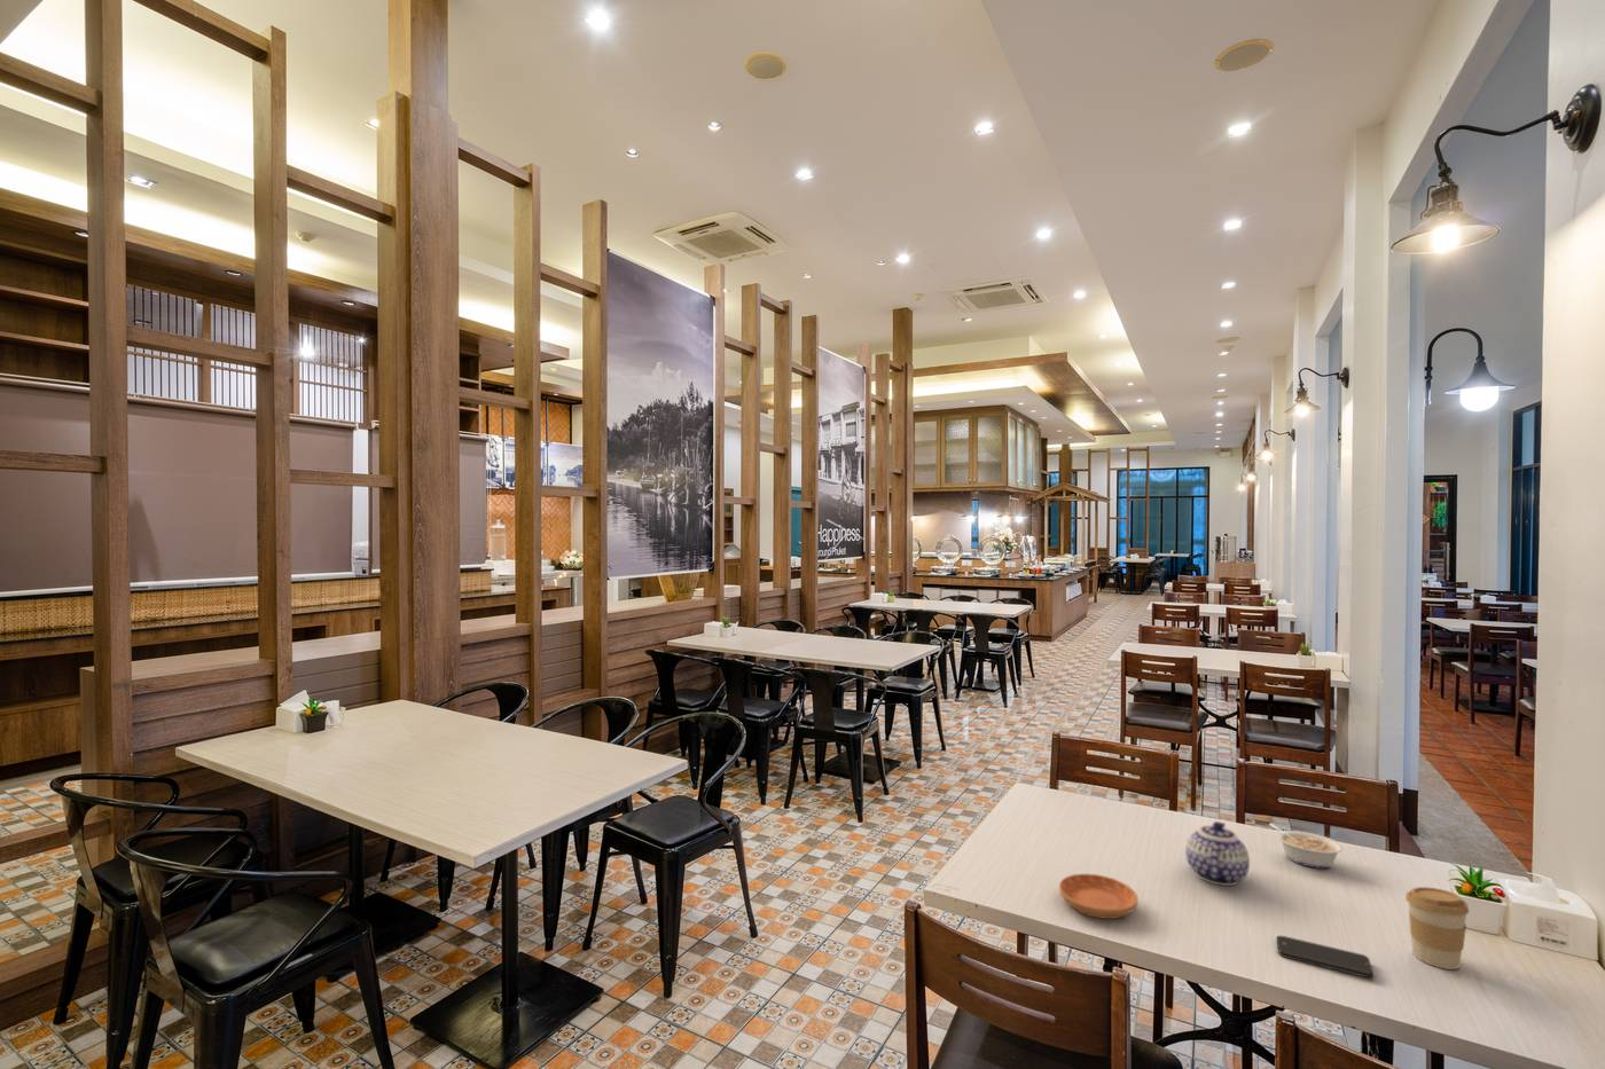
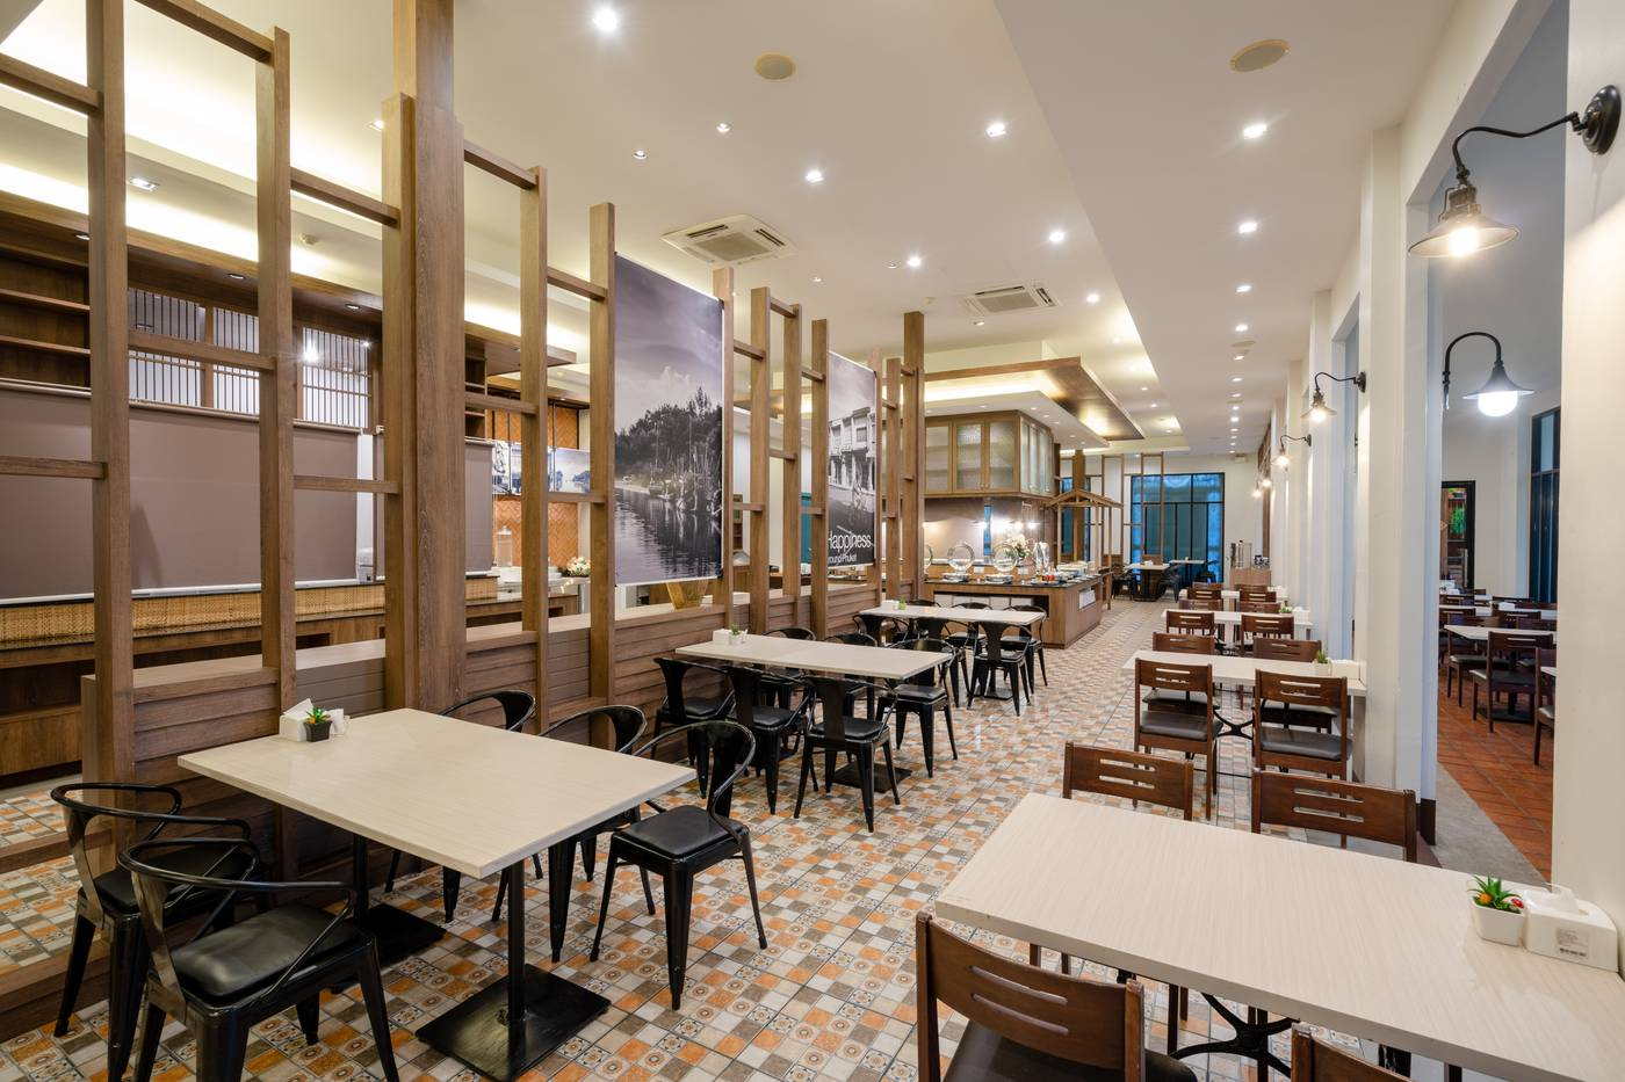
- smartphone (1323, 956)
- saucer (1097, 896)
- teapot (1216, 849)
- legume (1305, 848)
- coffee cup (1436, 925)
